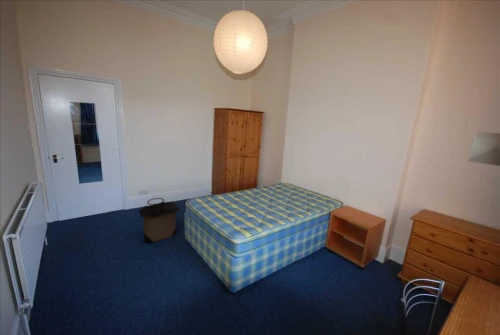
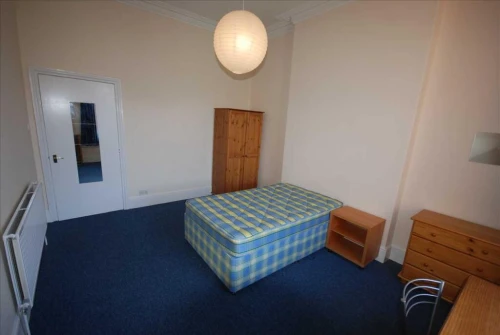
- laundry hamper (160, 216)
